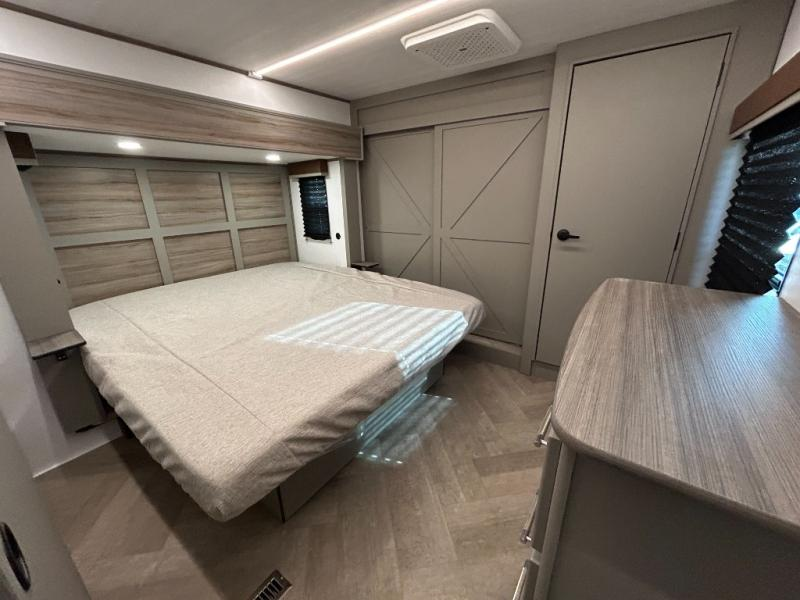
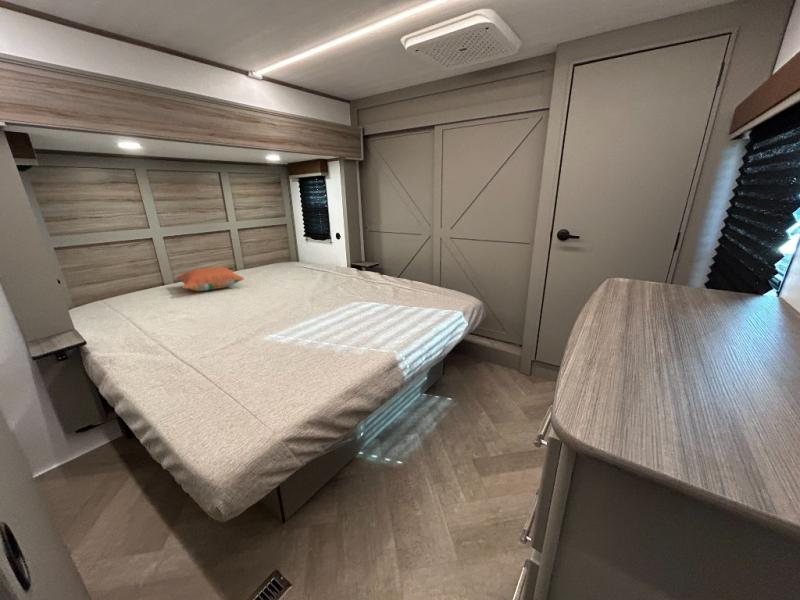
+ pillow (209, 278)
